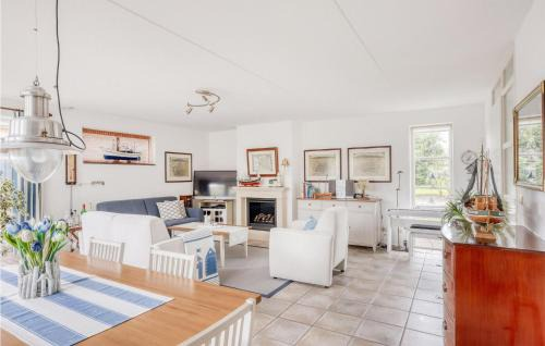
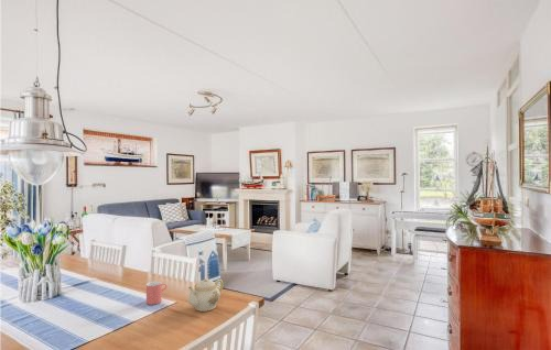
+ teapot (206, 292)
+ cup (156, 292)
